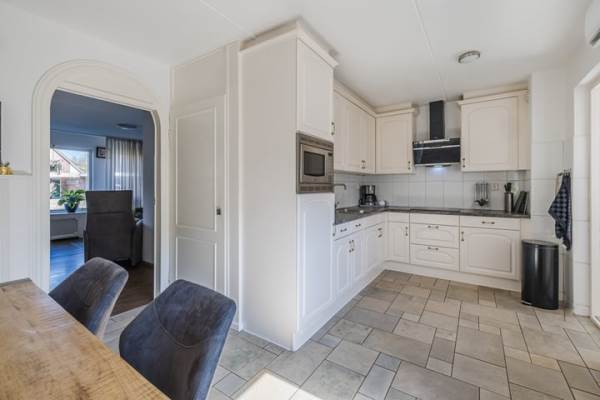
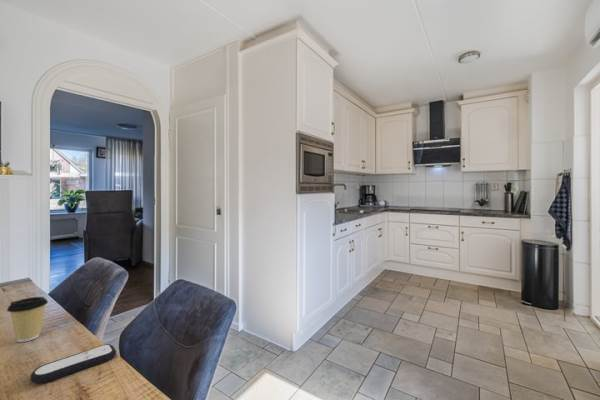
+ remote control (76, 362)
+ coffee cup (28, 318)
